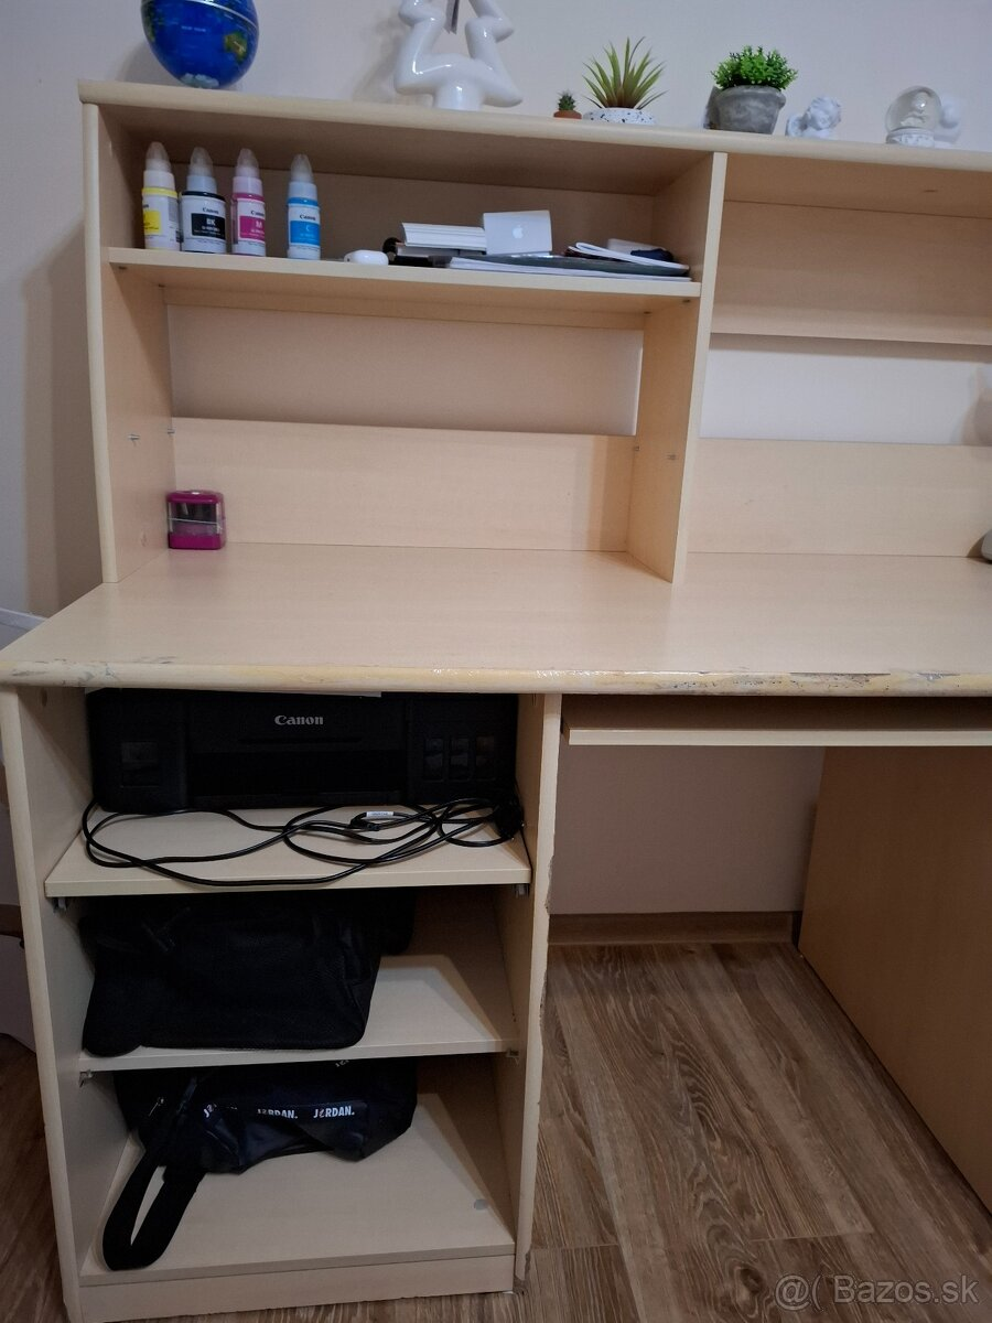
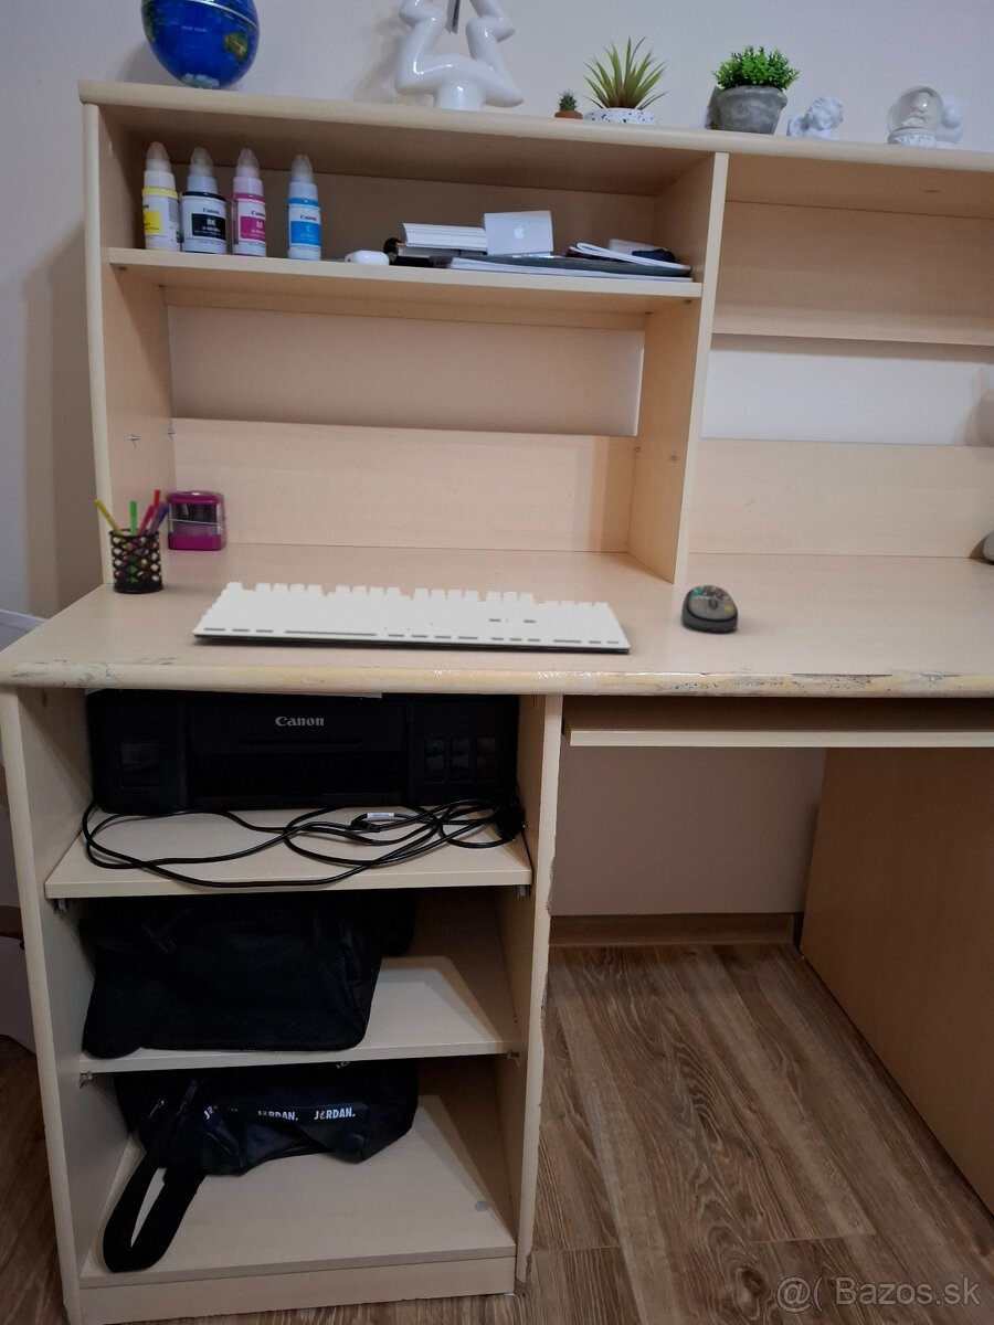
+ computer mouse (709, 605)
+ pen holder (137, 538)
+ keyboard (416, 615)
